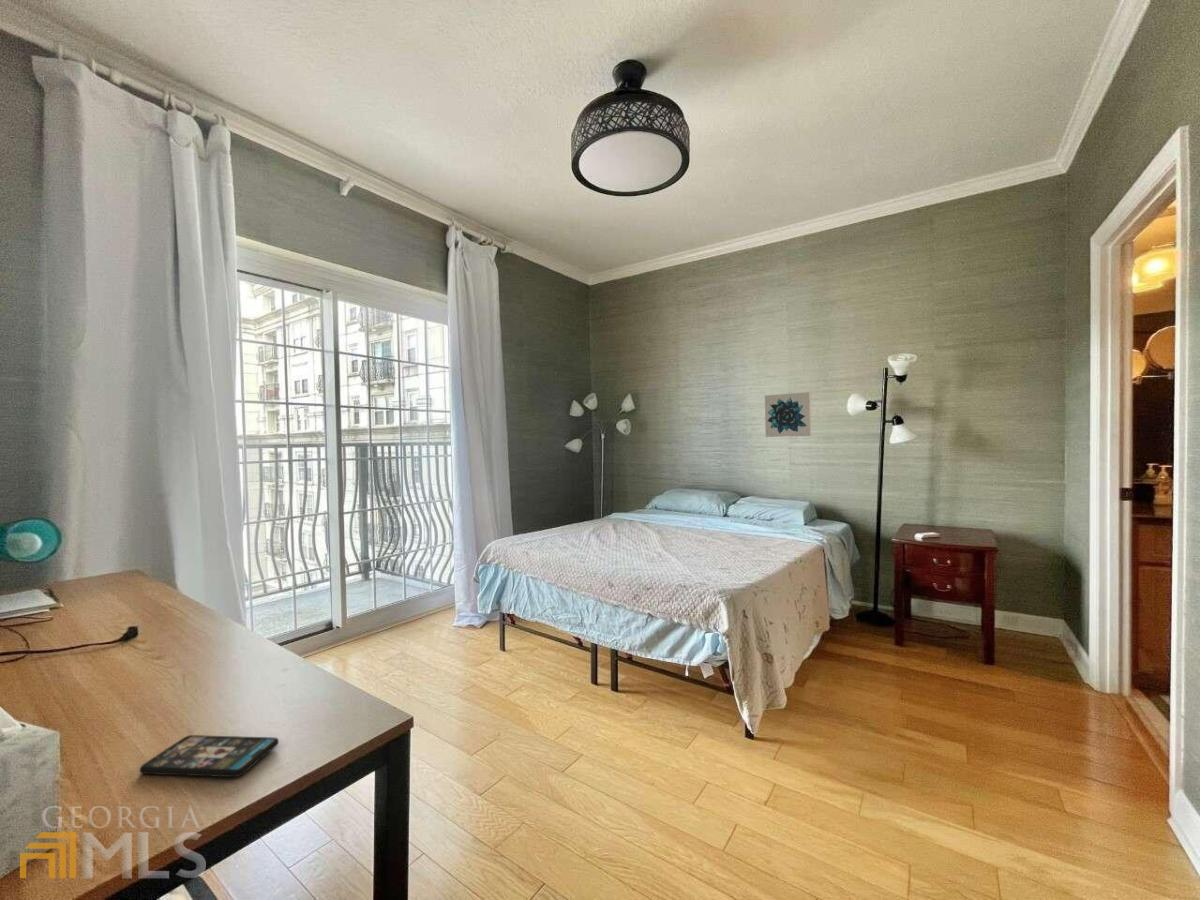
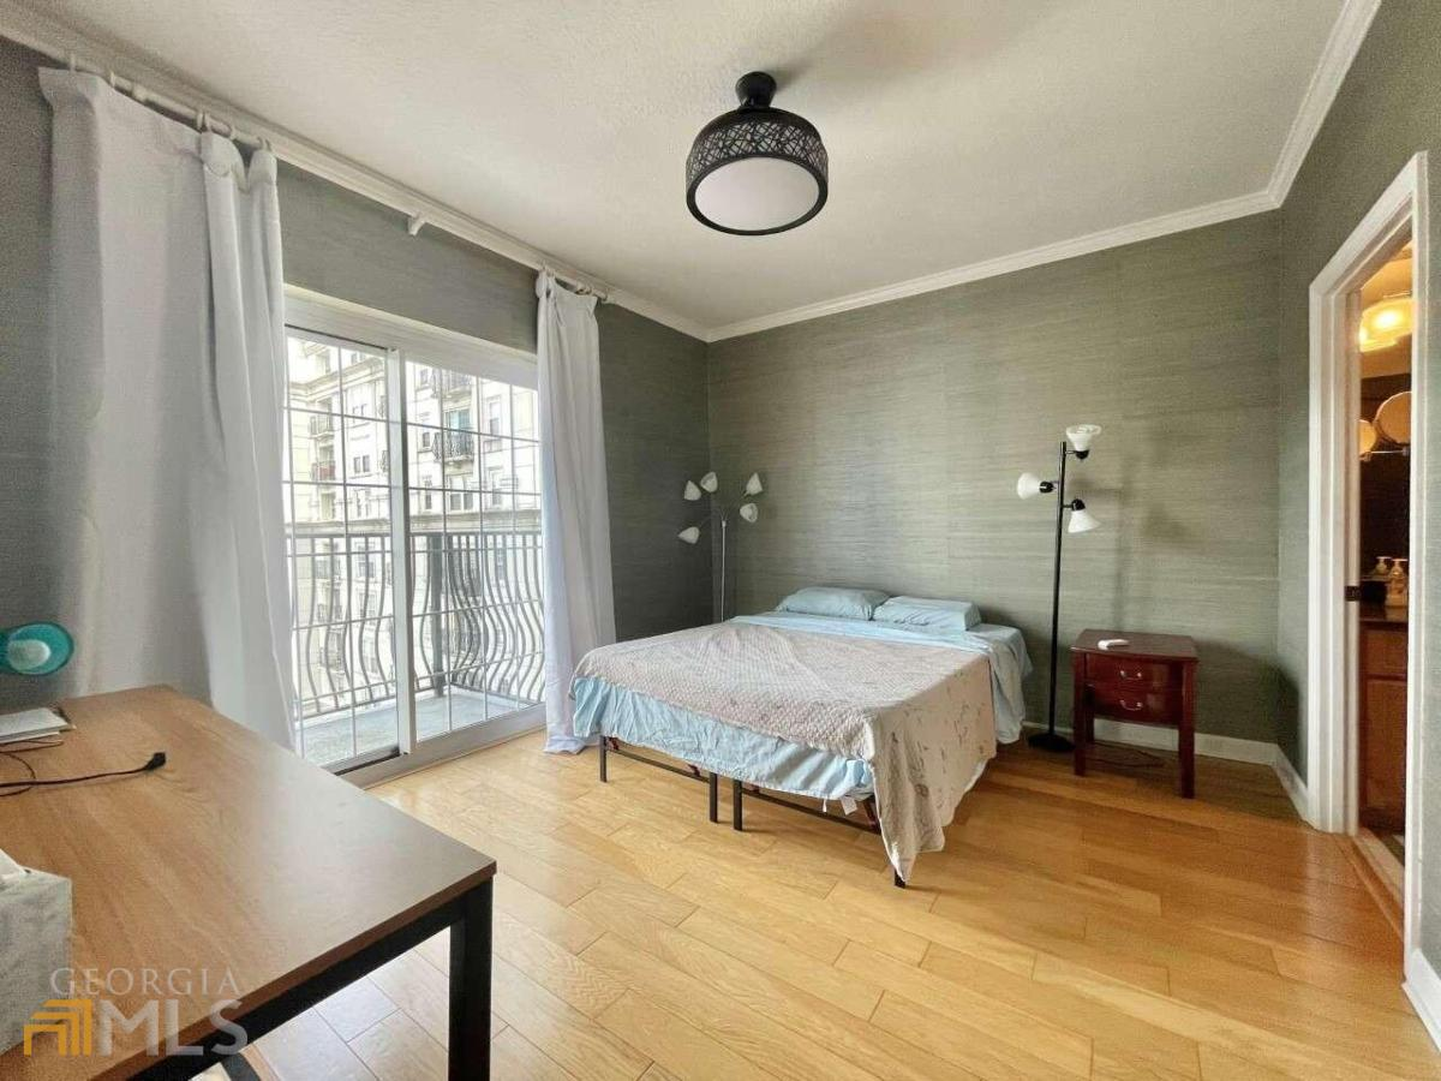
- wall art (787, 415)
- smartphone (212, 755)
